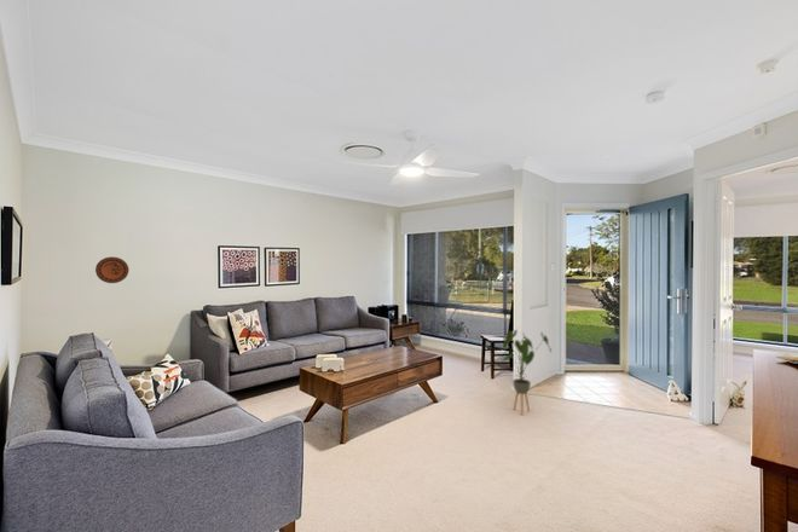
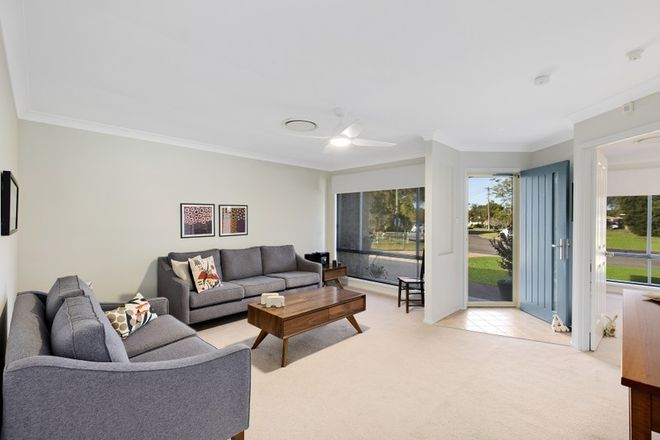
- house plant (521, 369)
- decorative plate (112, 270)
